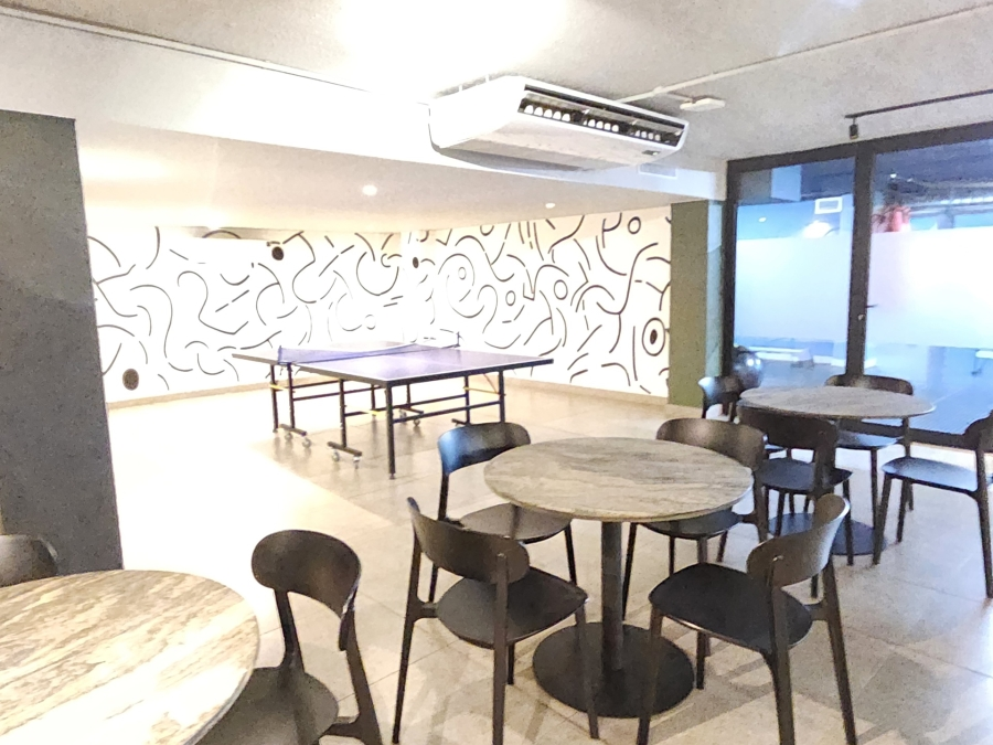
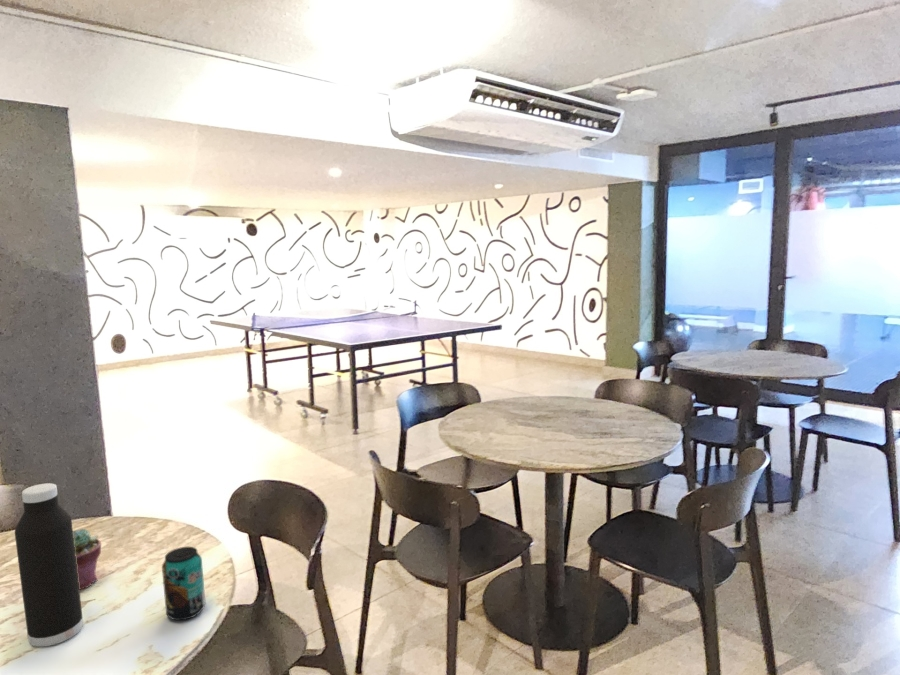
+ potted succulent (77, 557)
+ beverage can (183, 582)
+ water bottle (47, 561)
